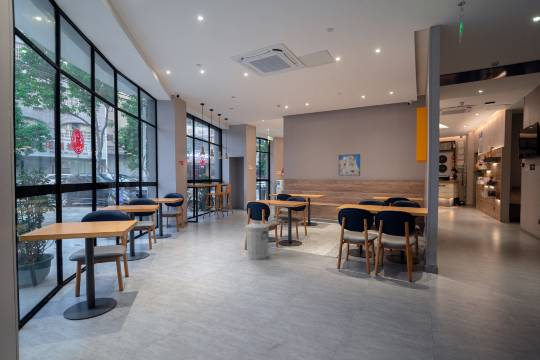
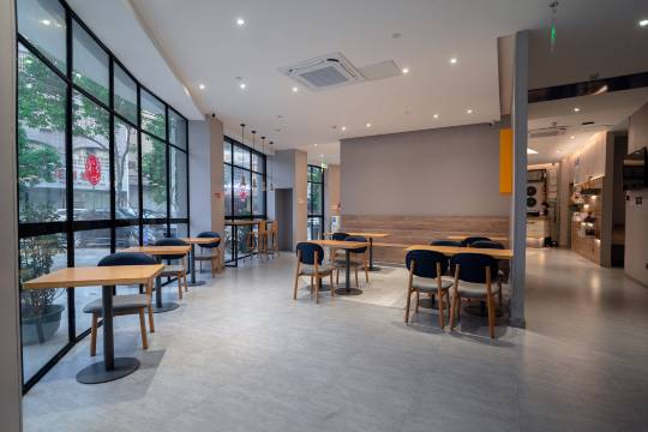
- wall art (349, 165)
- trash can (257, 239)
